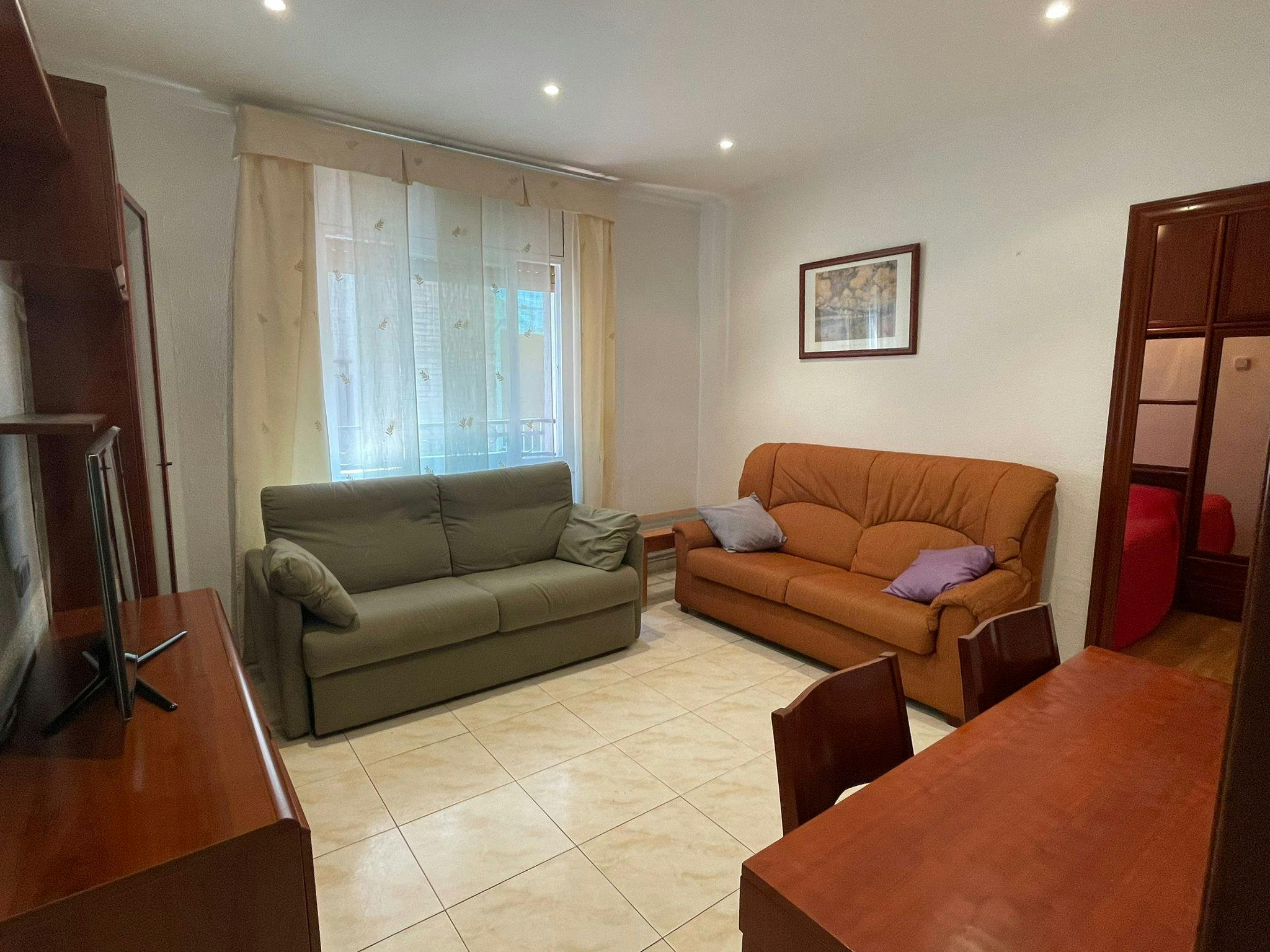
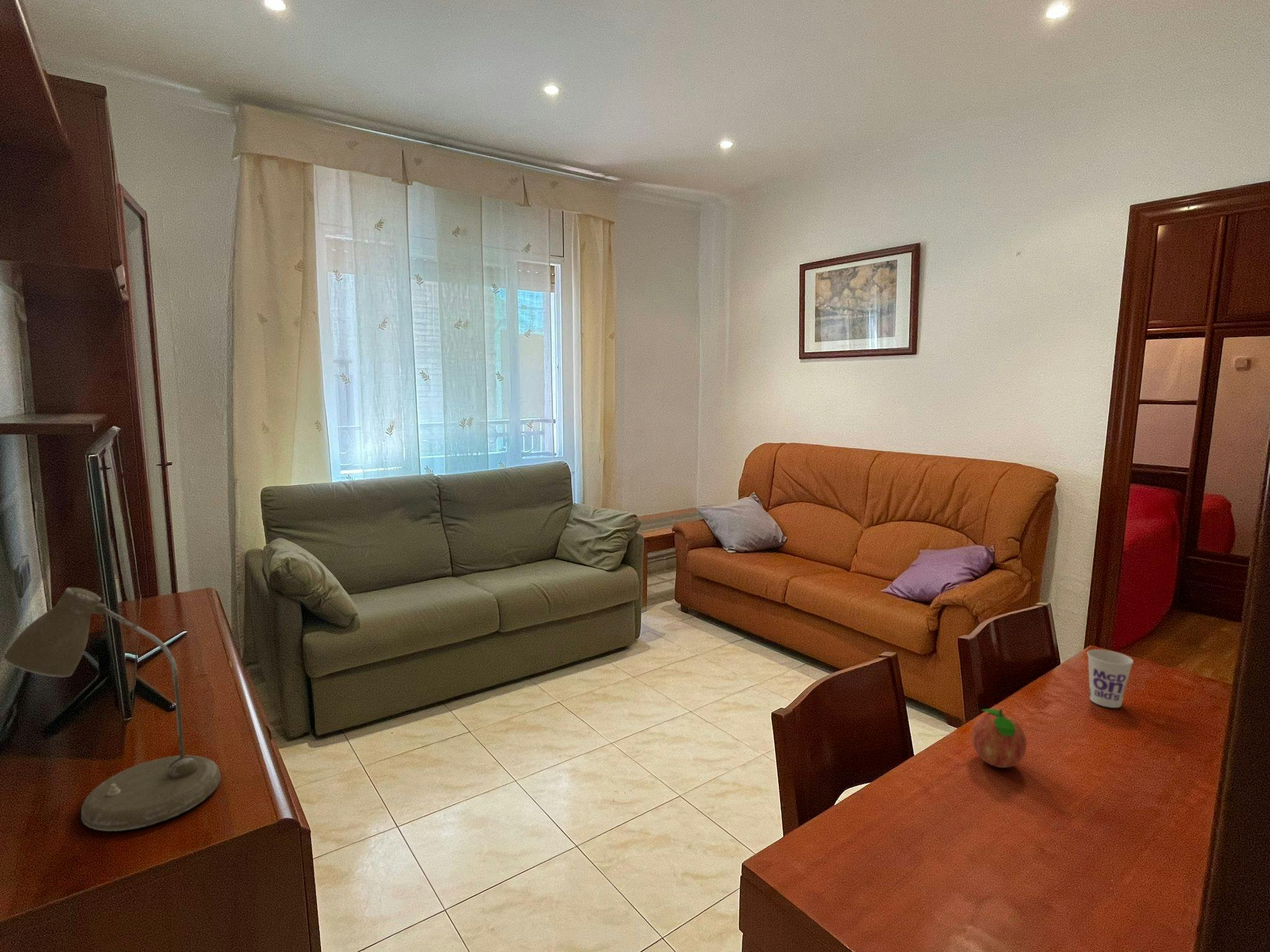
+ fruit (999, 736)
+ cup (1108, 679)
+ desk lamp (174, 687)
